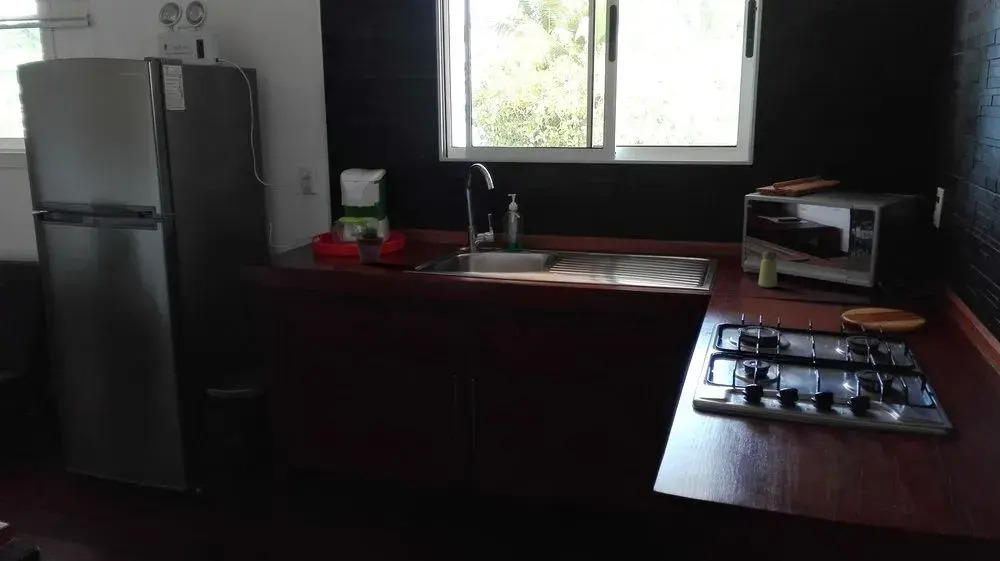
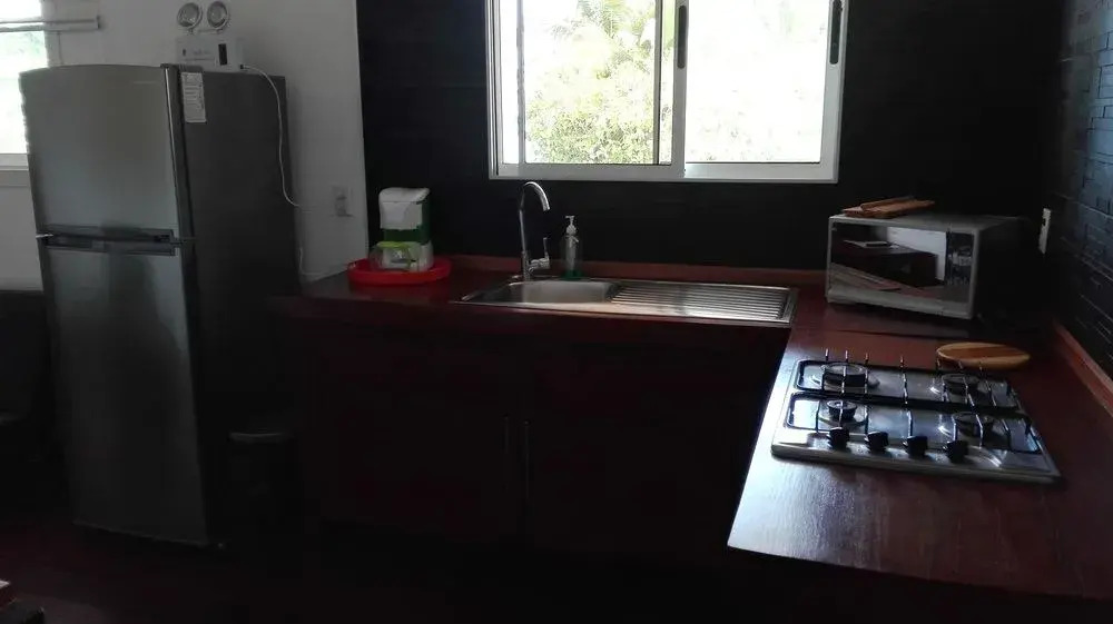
- saltshaker (768, 268)
- potted succulent (369, 244)
